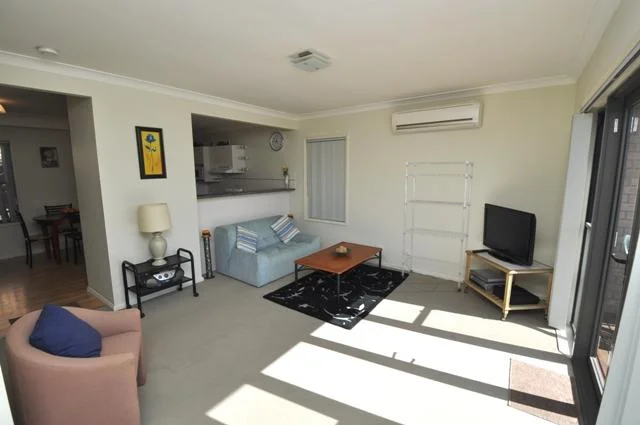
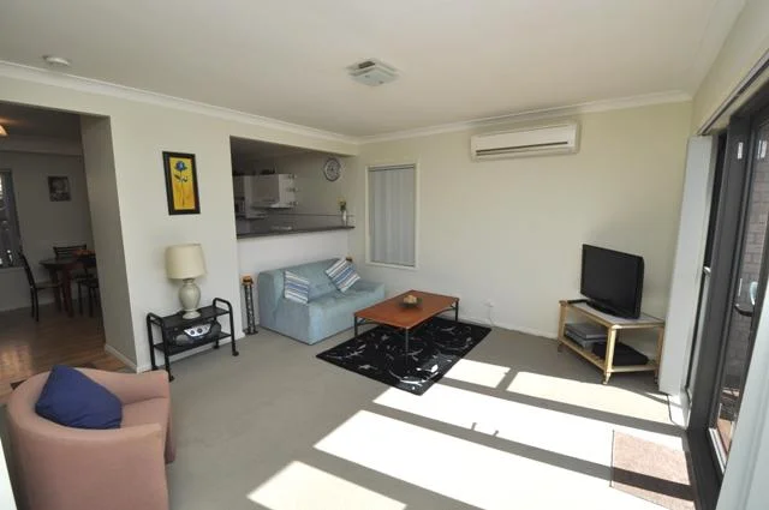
- shelf (436, 230)
